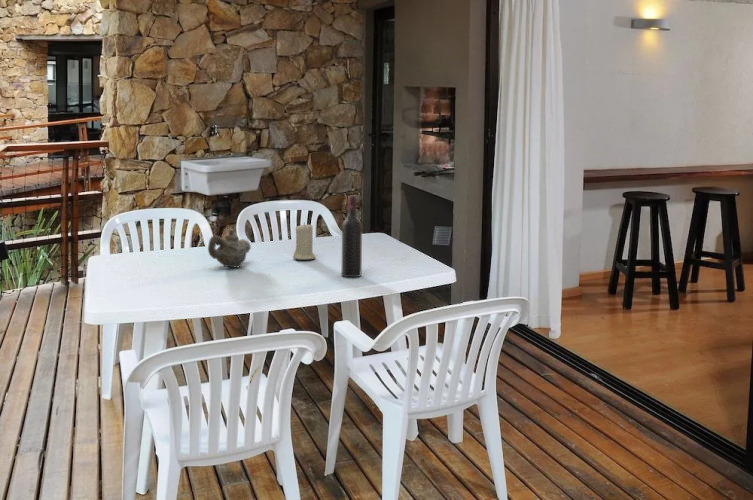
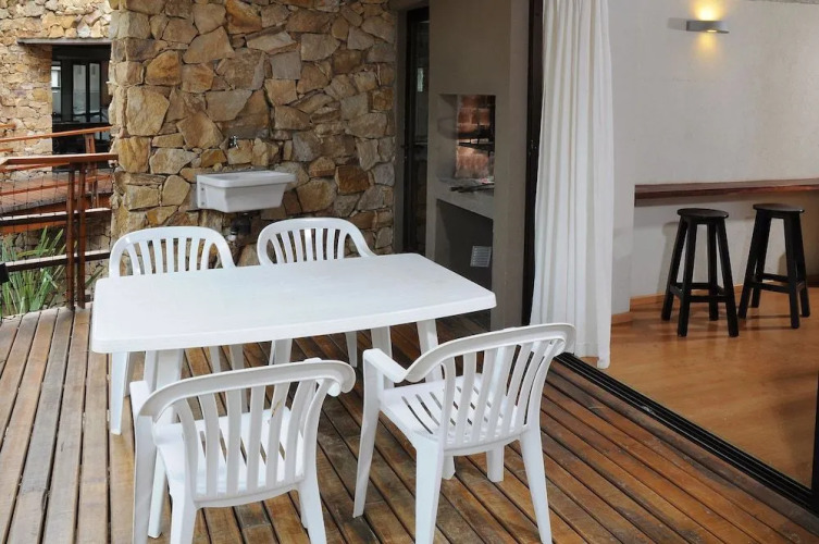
- wine bottle (351, 236)
- teapot (230, 248)
- candle (304, 240)
